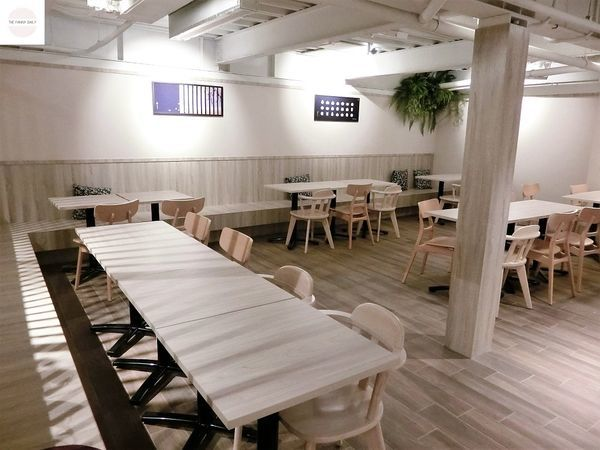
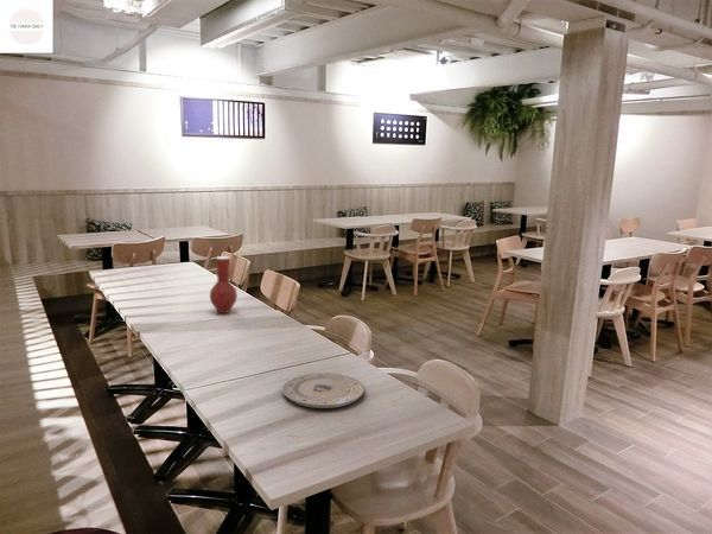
+ plate (323, 389)
+ vase (223, 285)
